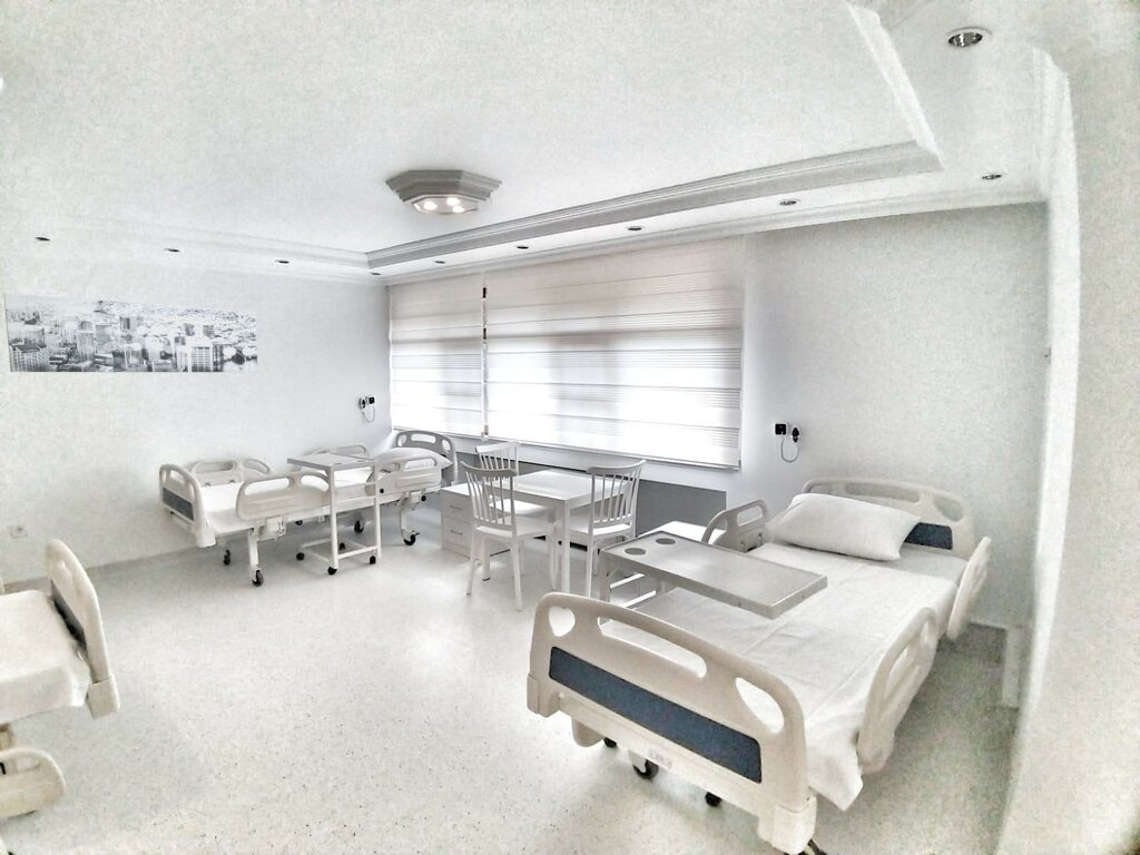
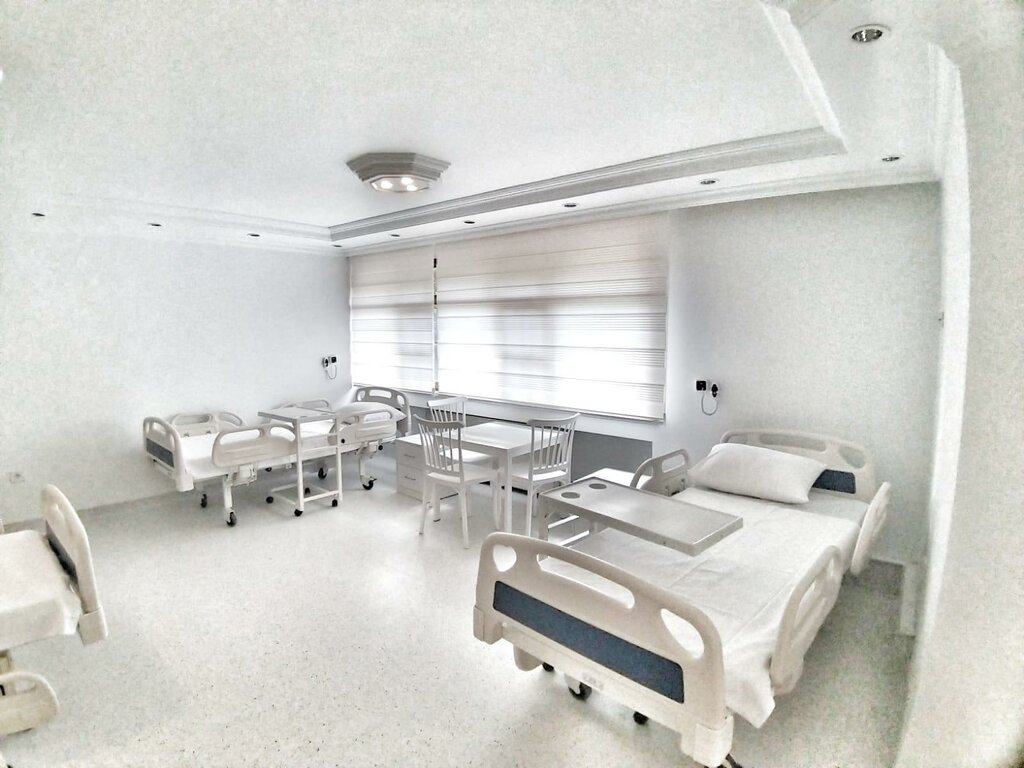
- wall art (148, 337)
